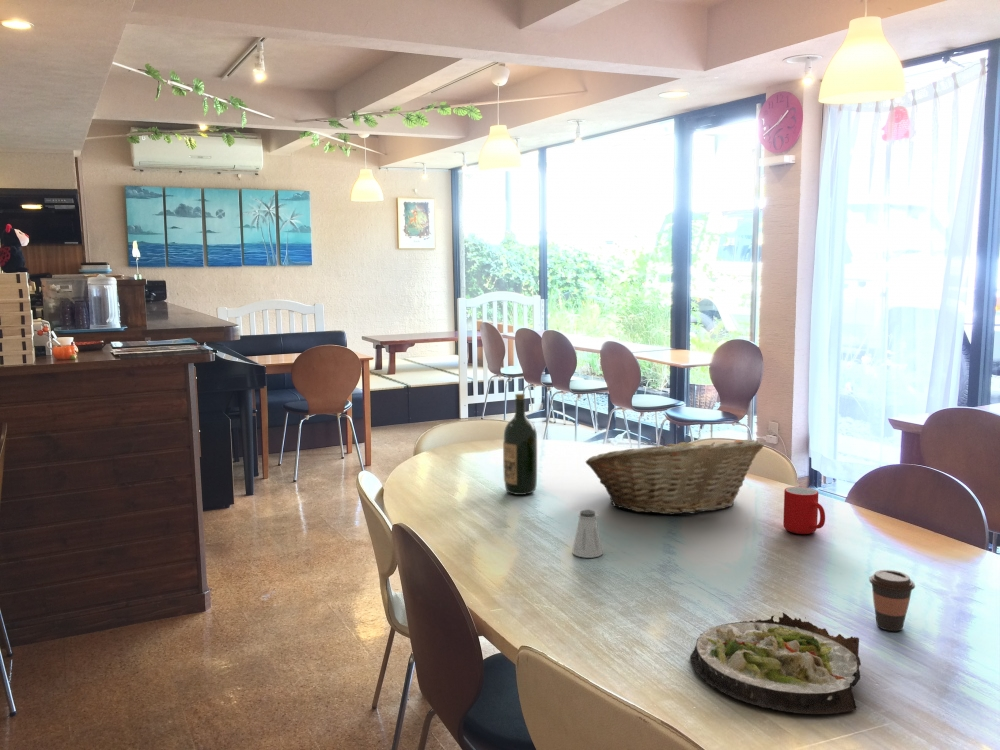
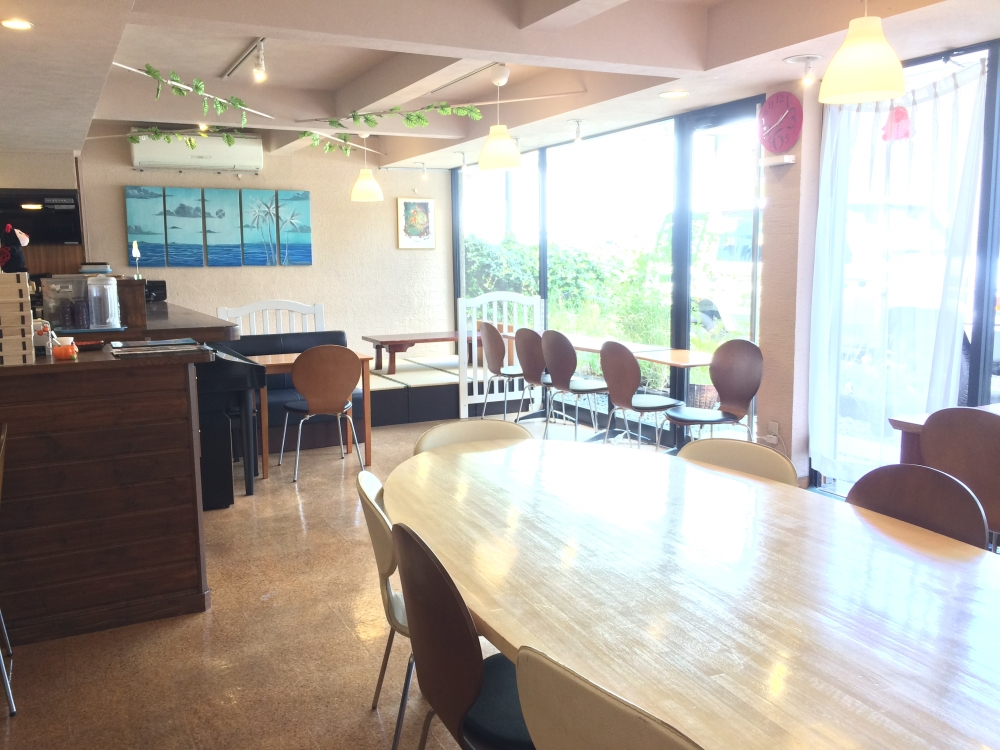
- salad plate (773, 652)
- fruit basket (674, 467)
- wine bottle (520, 443)
- cup (806, 512)
- coffee cup (890, 601)
- saltshaker (587, 532)
